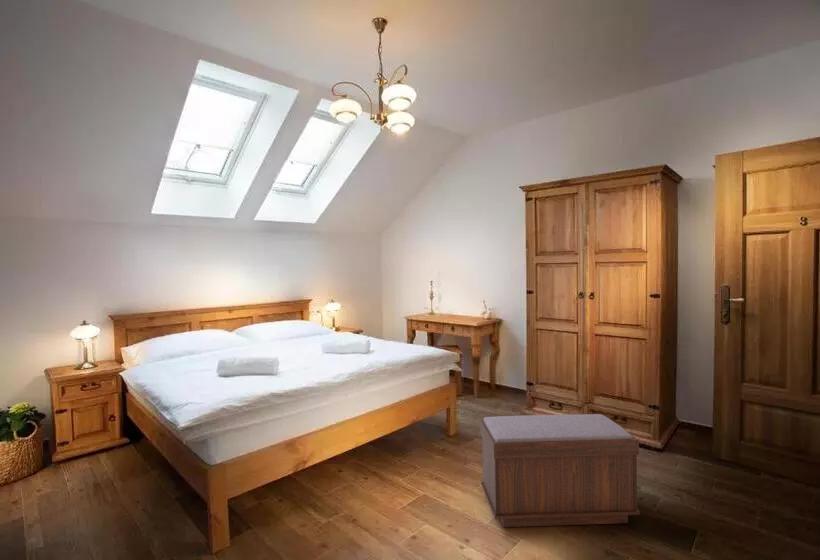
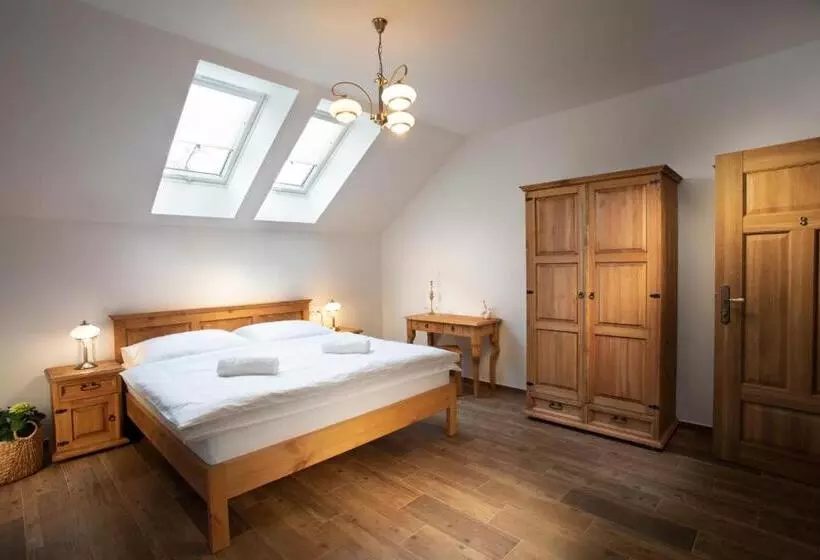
- bench (554, 465)
